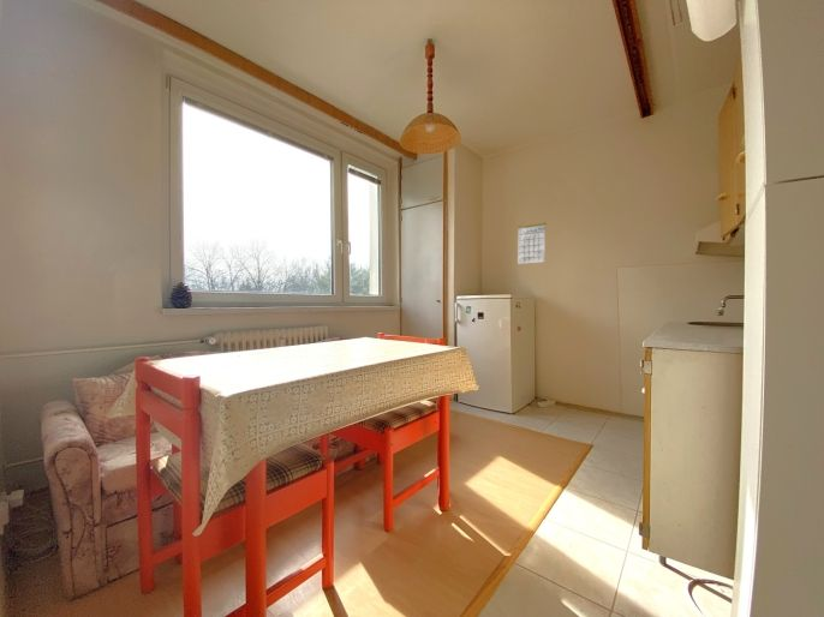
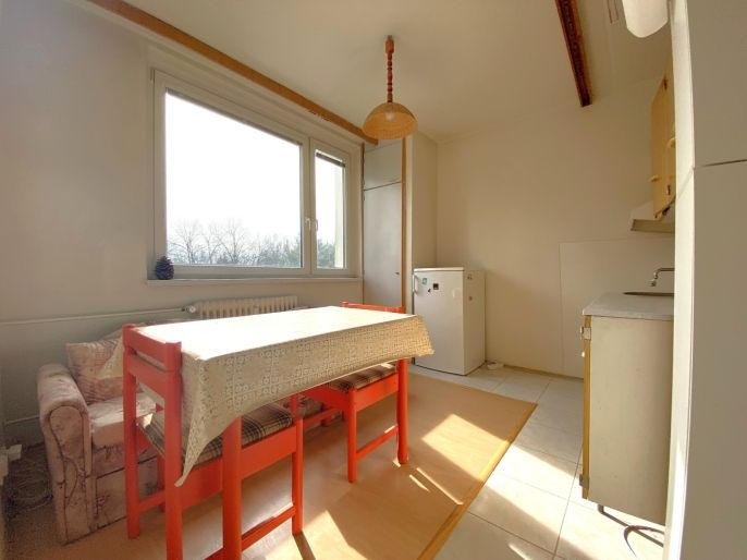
- calendar (531, 239)
